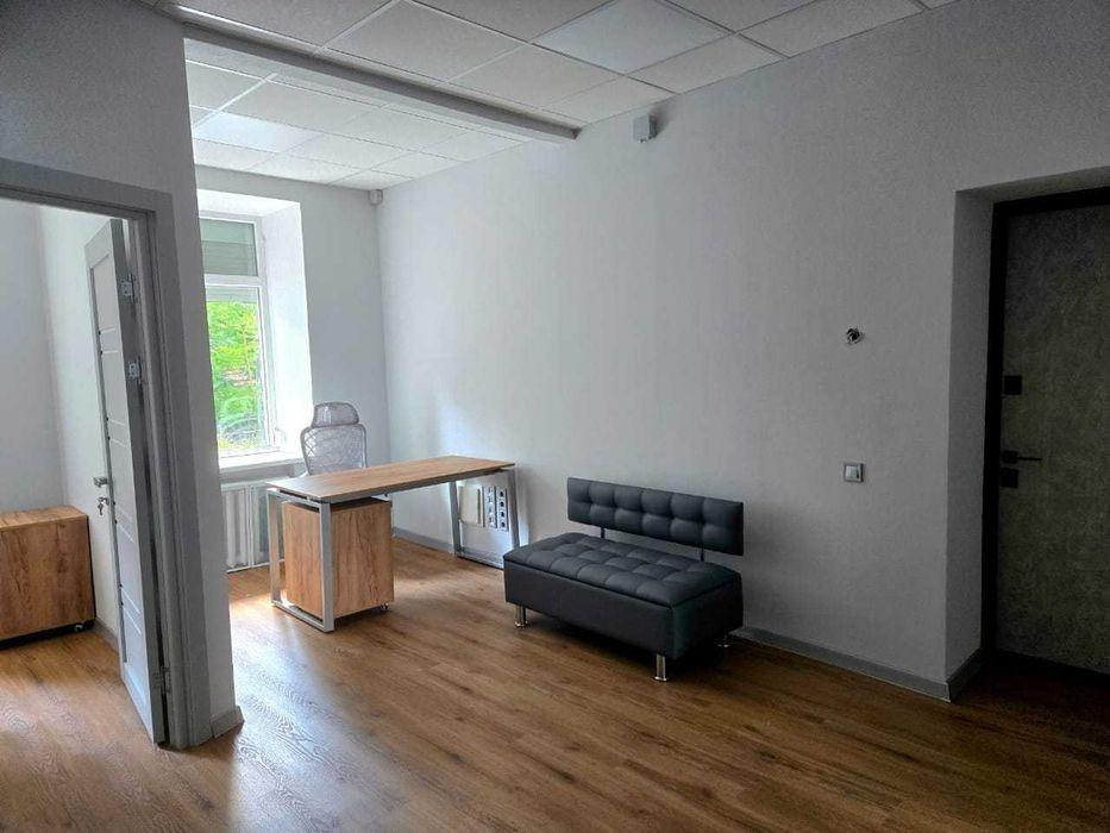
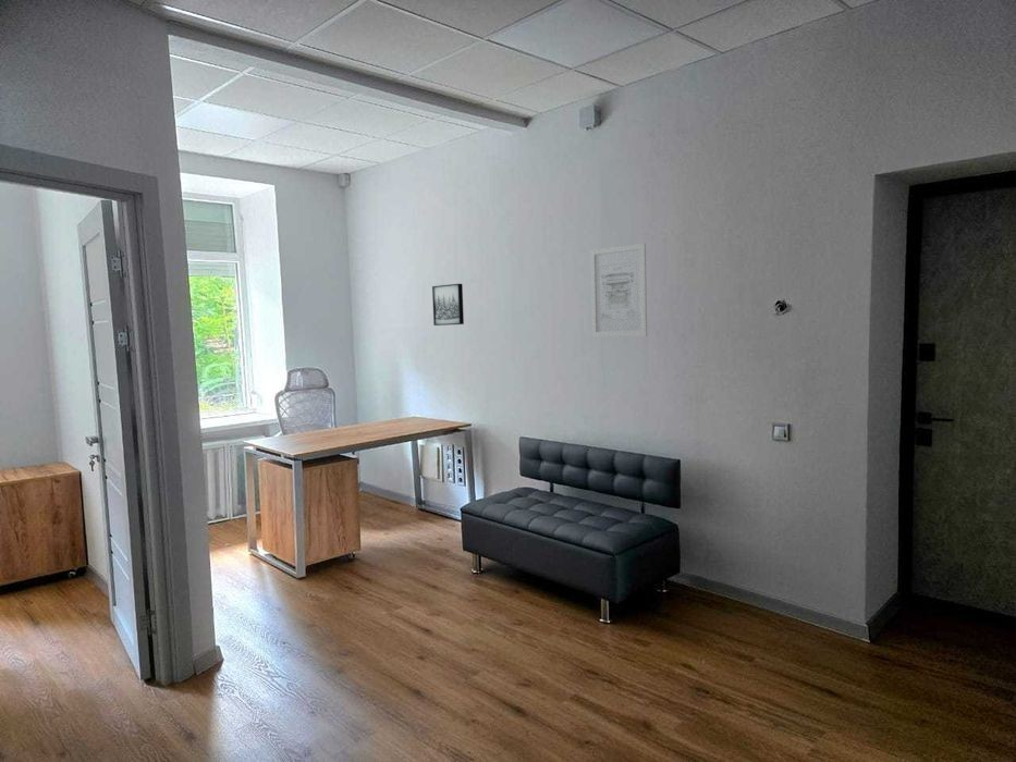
+ wall art (617, 292)
+ wall art (448, 305)
